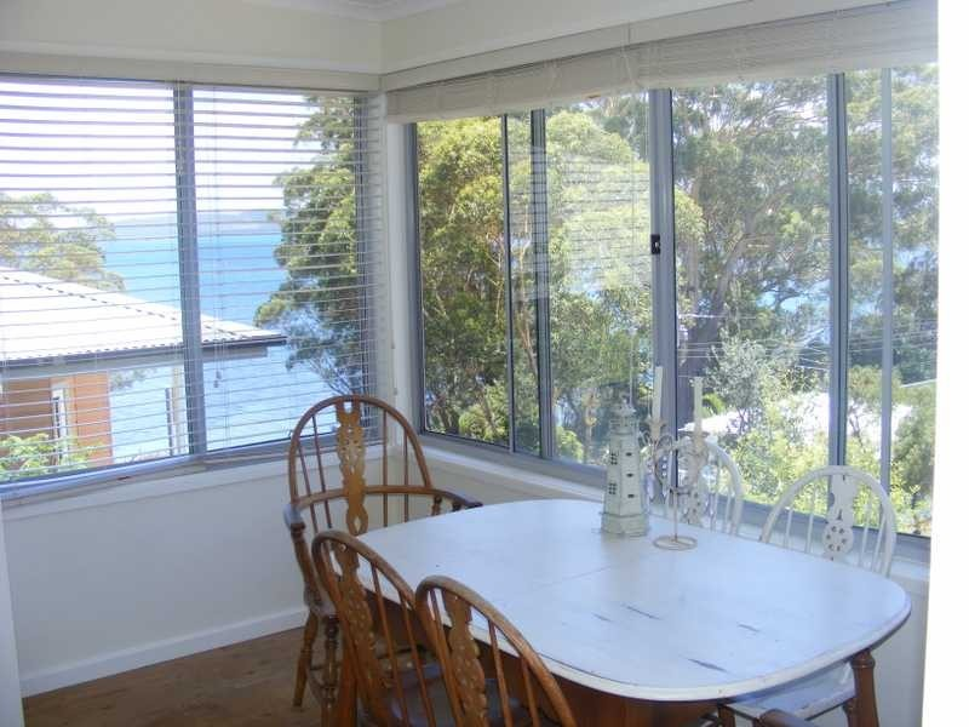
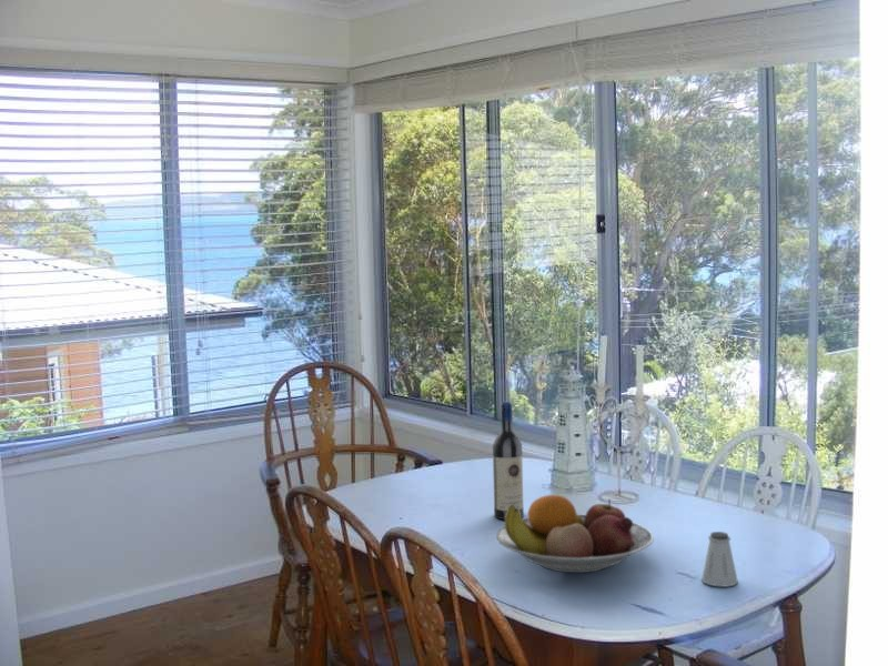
+ wine bottle (507, 458)
+ saltshaker (719, 557)
+ fruit bowl (573, 528)
